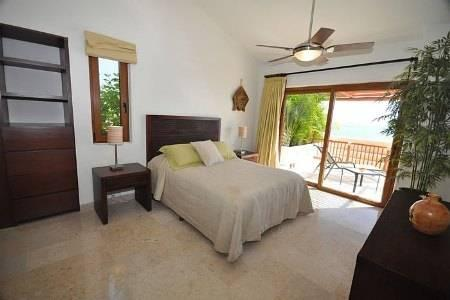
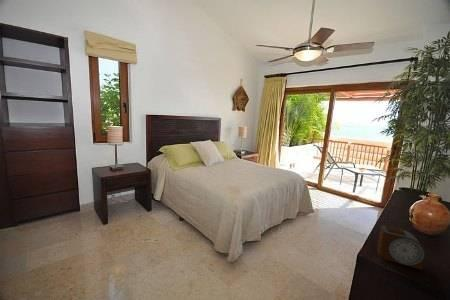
+ alarm clock (400, 245)
